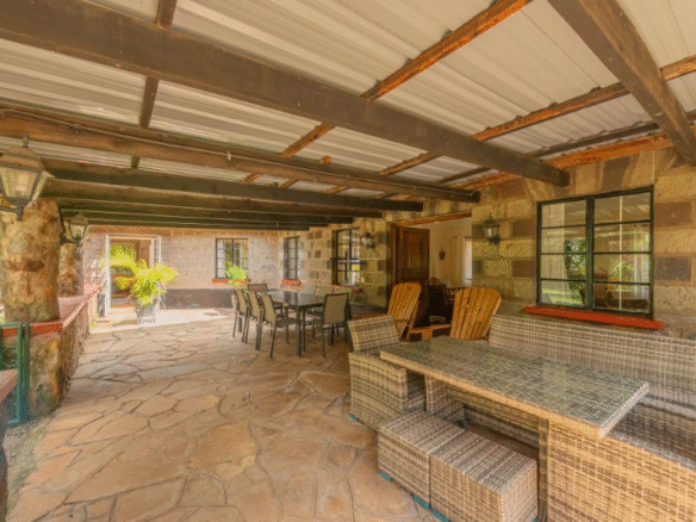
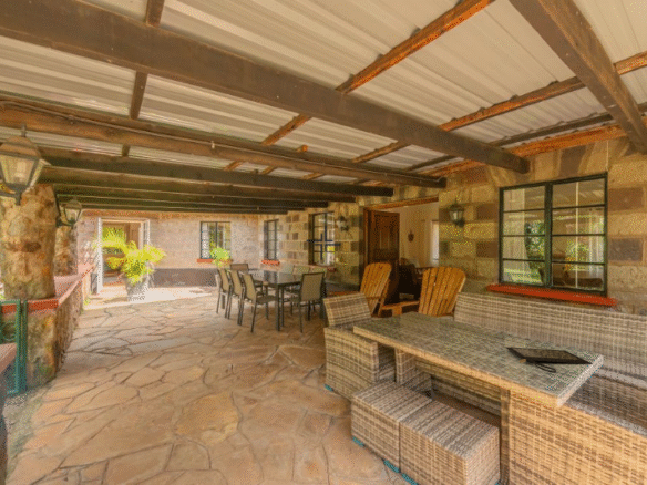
+ clutch bag (543, 354)
